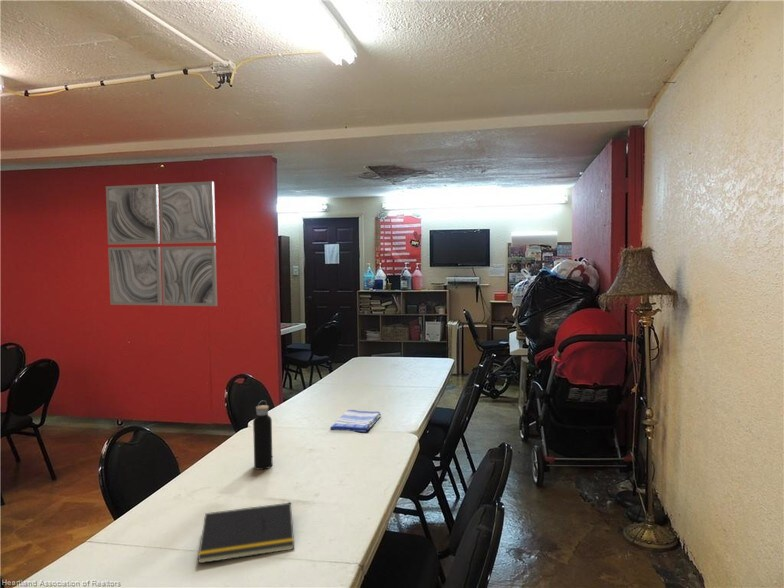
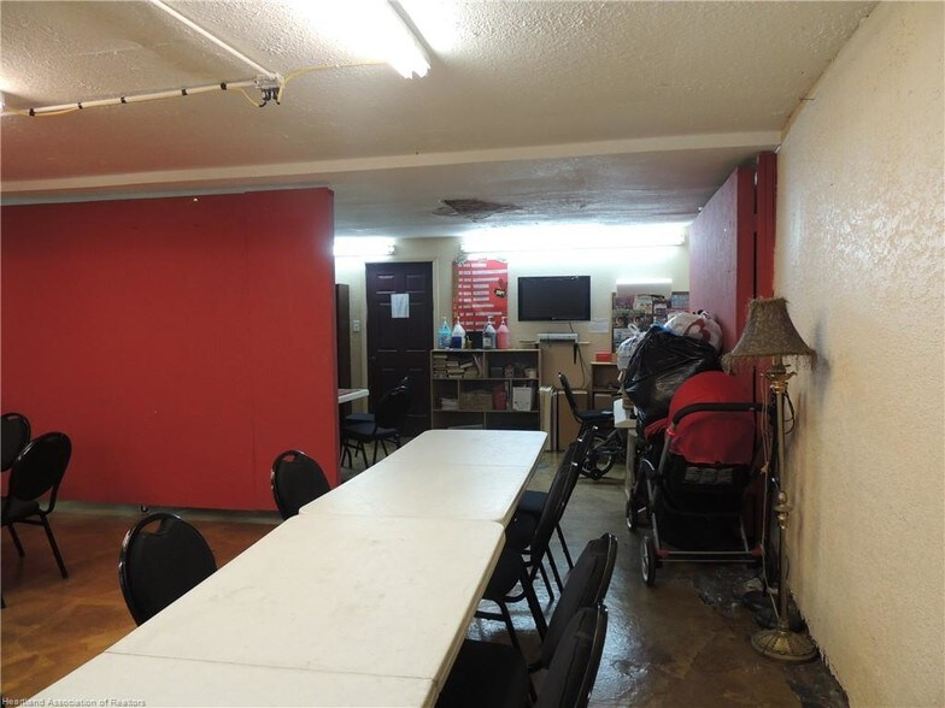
- notepad (248, 530)
- wall art (159, 243)
- water bottle (262, 433)
- dish towel (356, 420)
